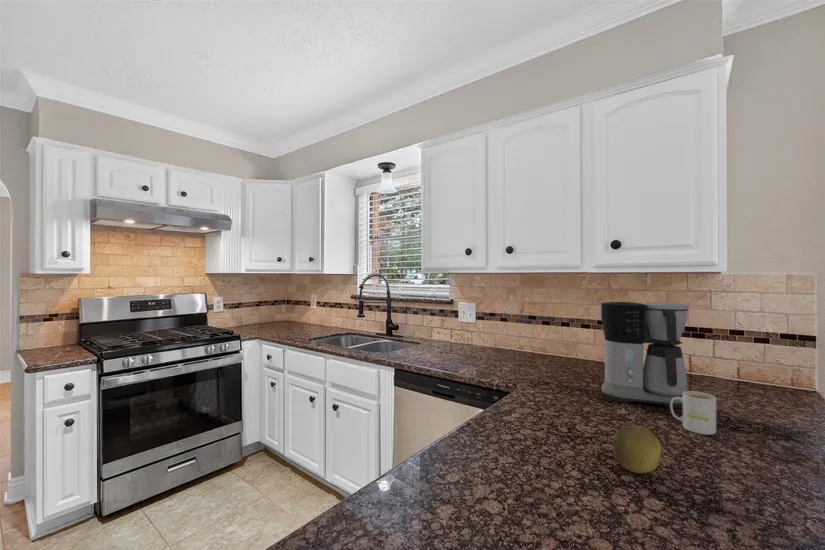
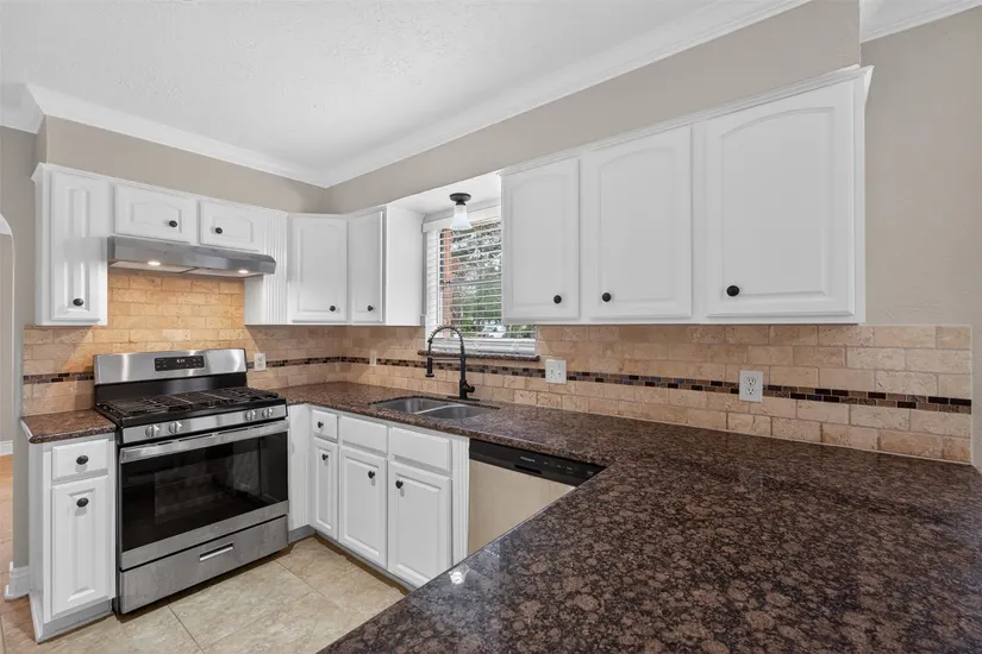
- fruit (636, 448)
- mug (692, 411)
- coffee maker (642, 351)
